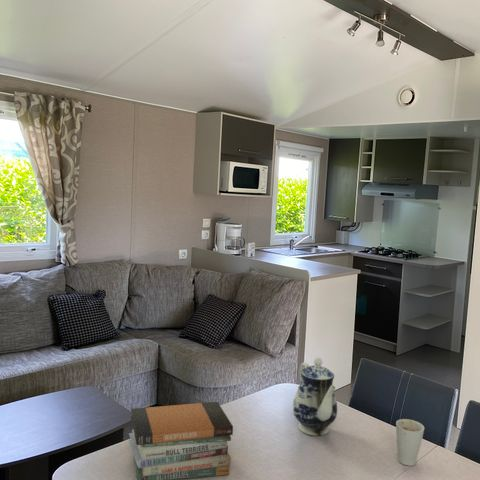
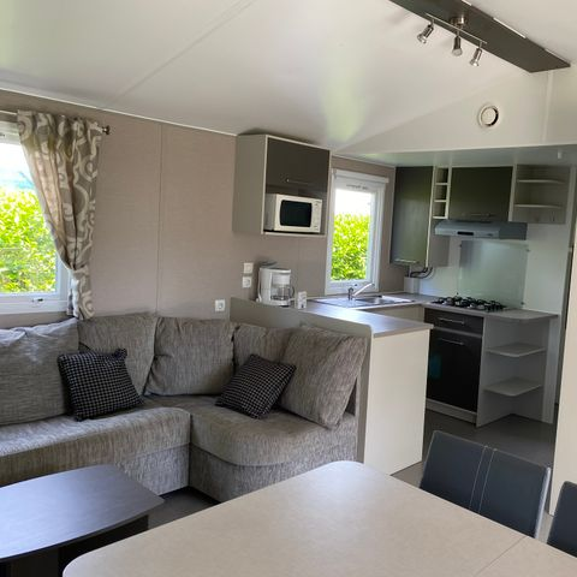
- cup (406, 439)
- teapot (315, 393)
- book stack (179, 440)
